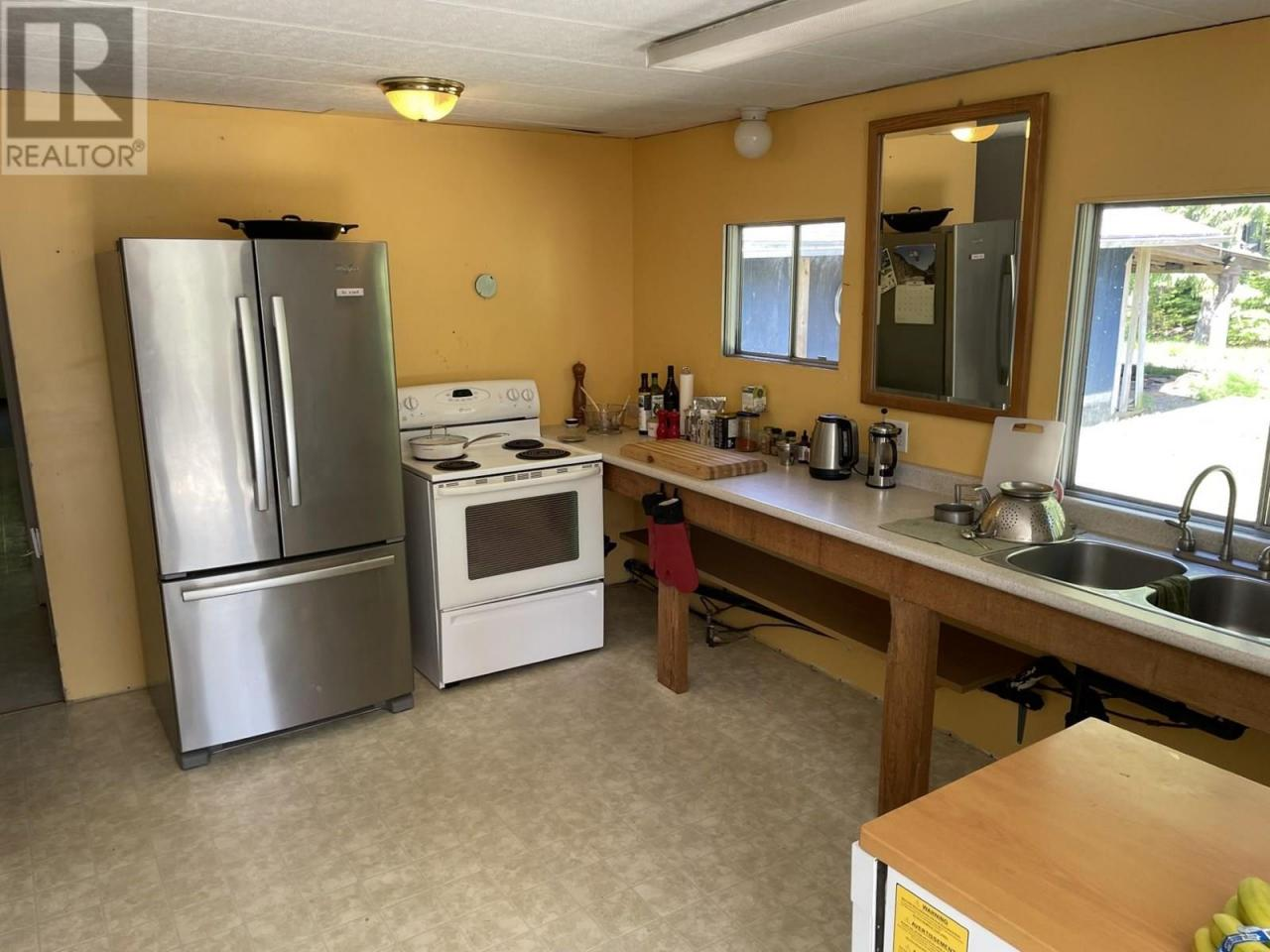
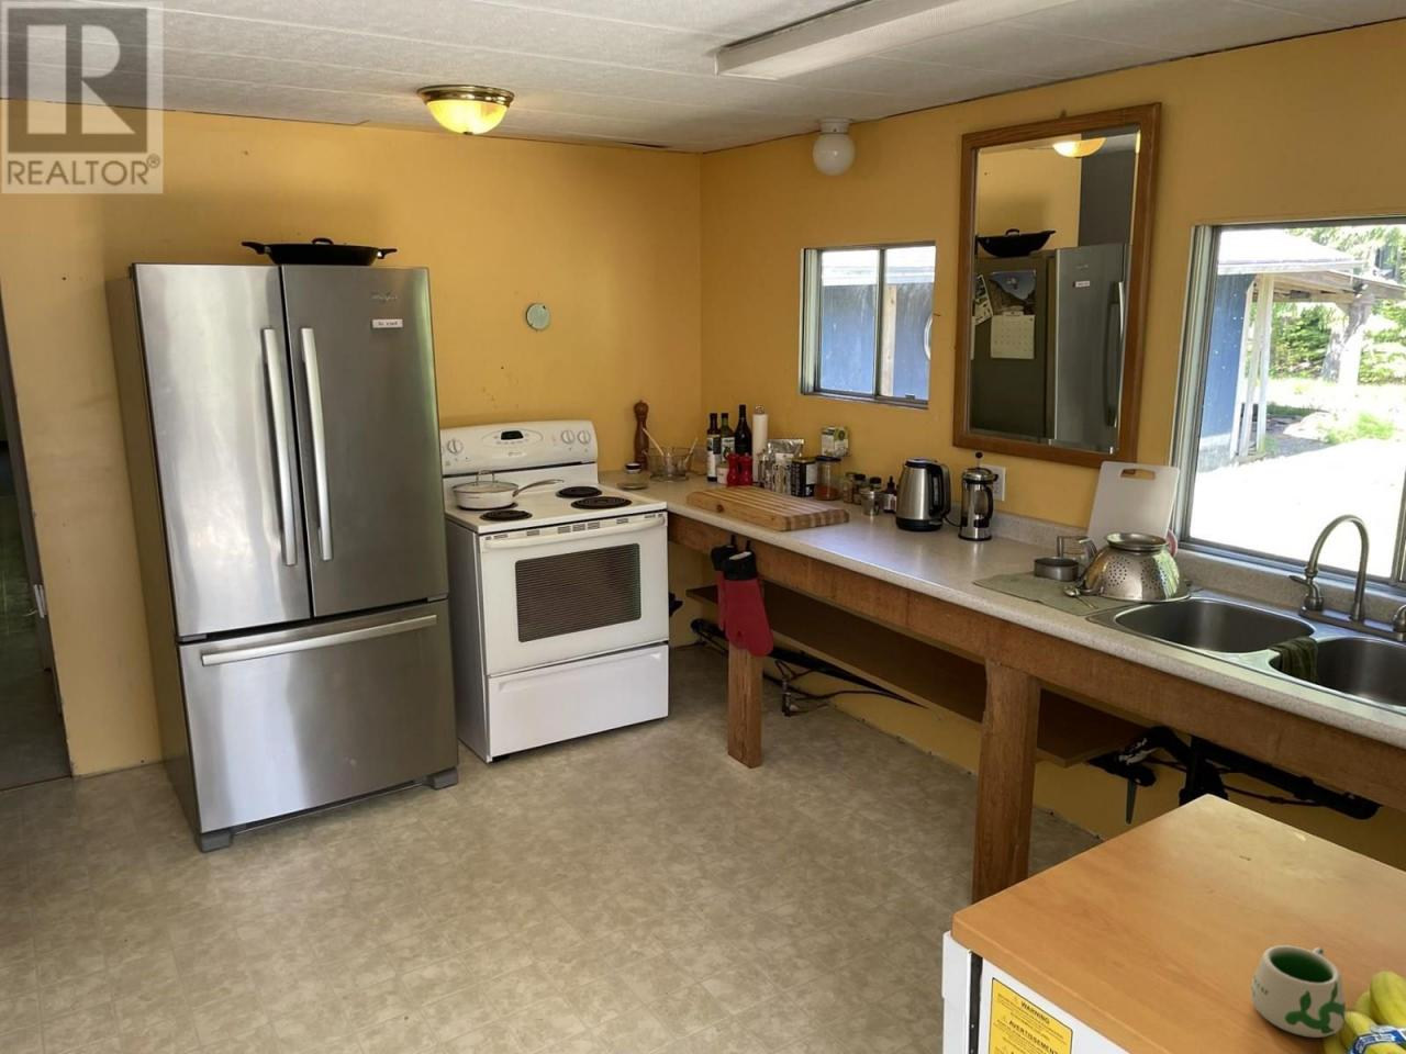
+ mug (1303, 983)
